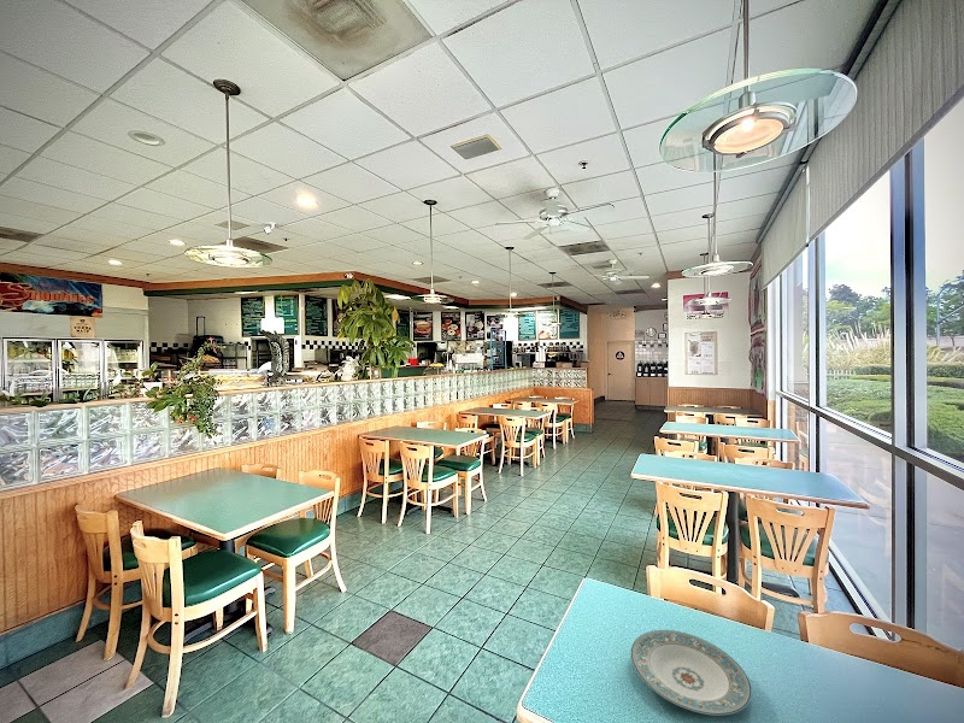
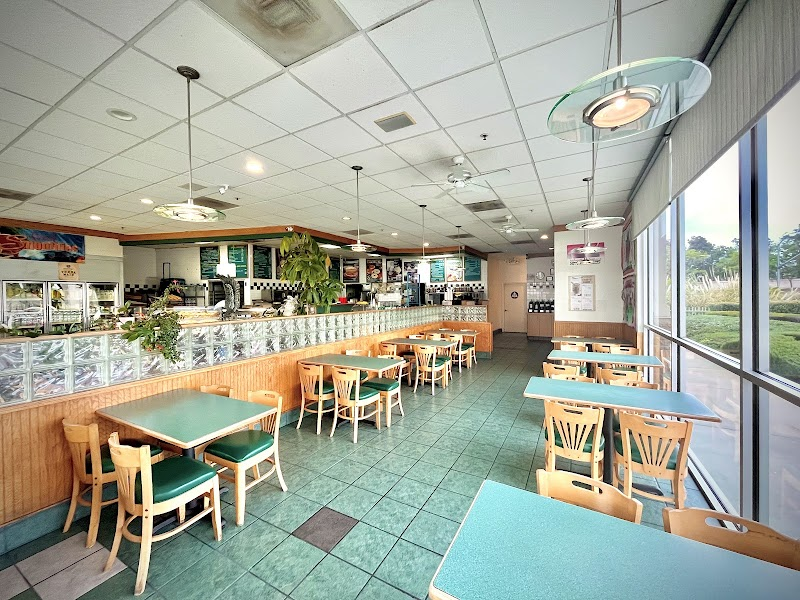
- plate (687, 672)
